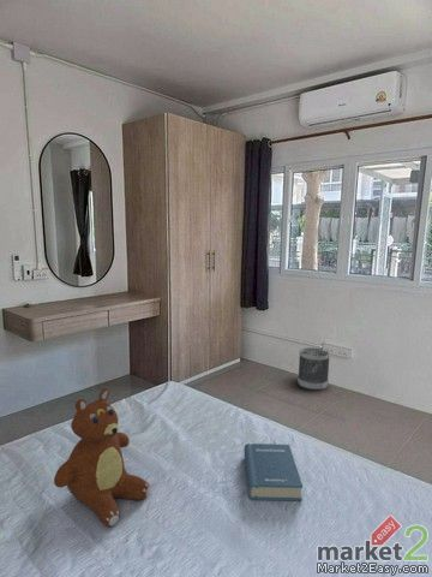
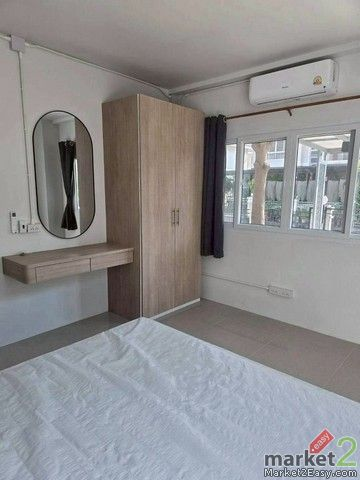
- hardback book (270, 469)
- wastebasket (313, 368)
- teddy bear (106, 450)
